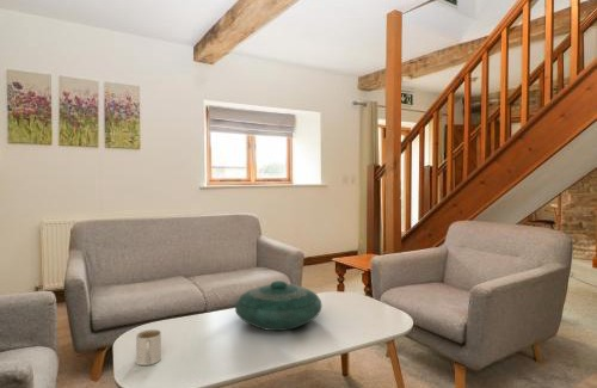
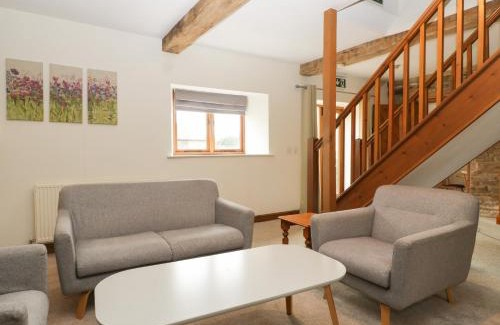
- mug (148, 349)
- decorative bowl (278, 301)
